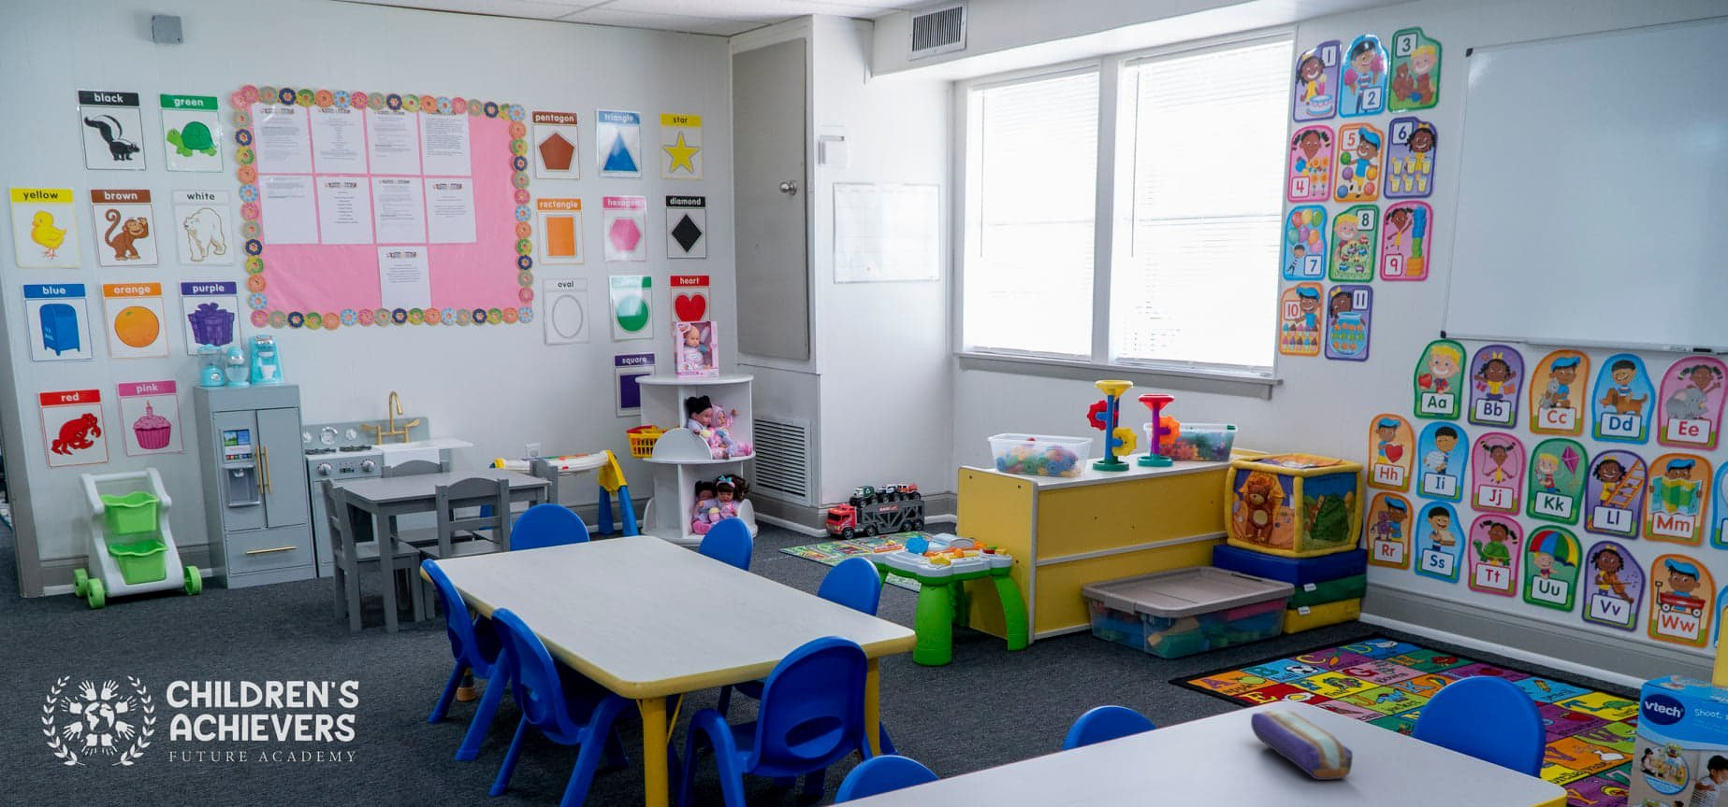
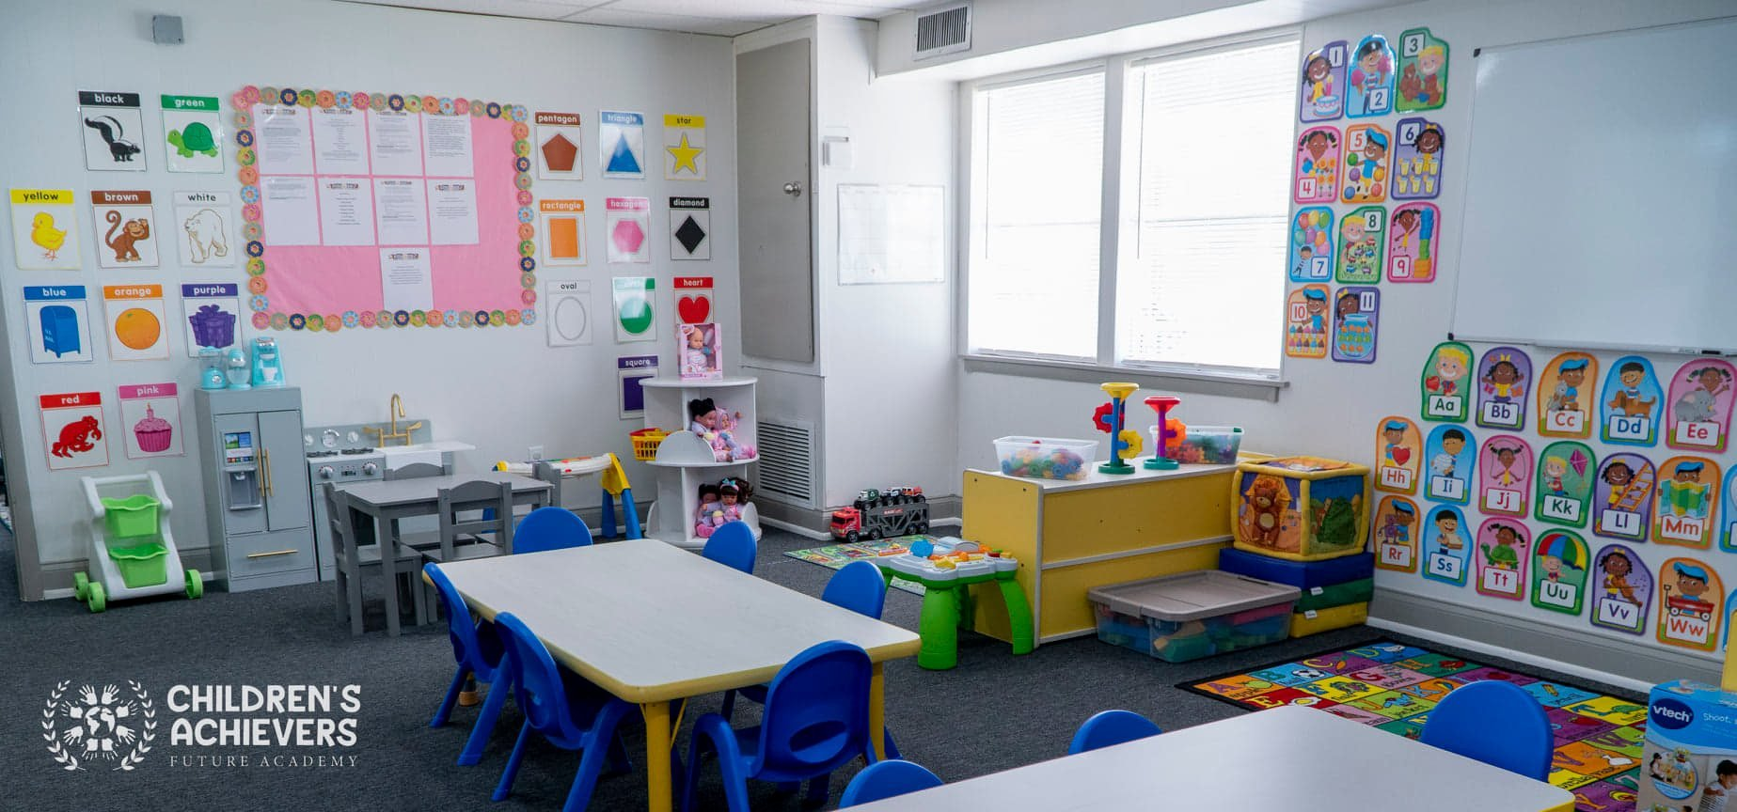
- pencil case (1299, 742)
